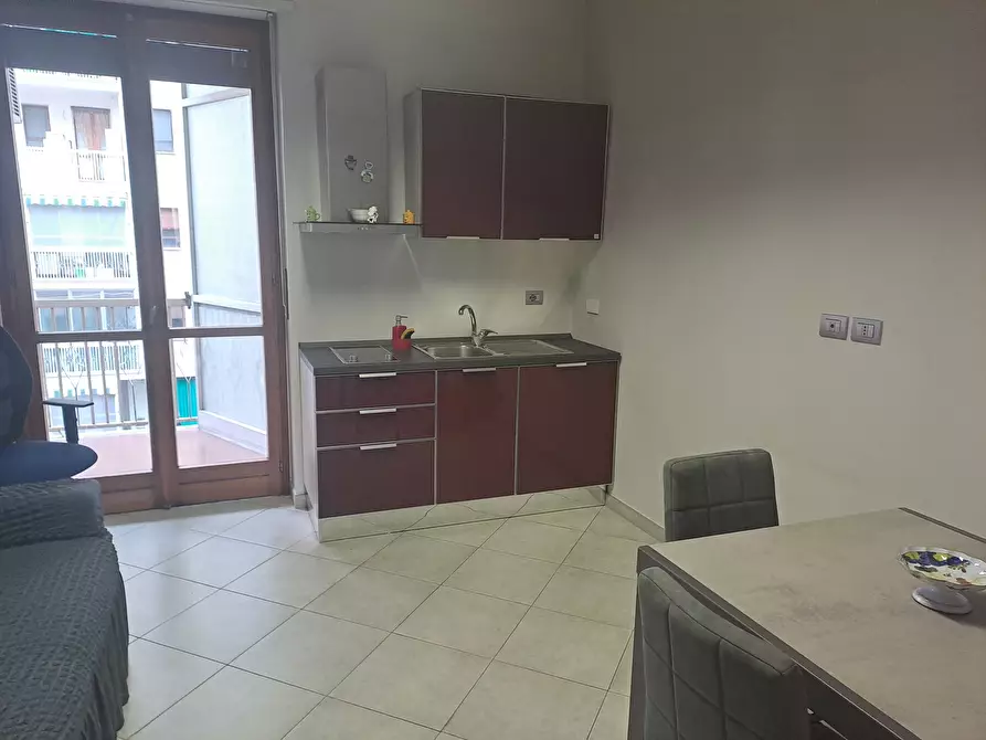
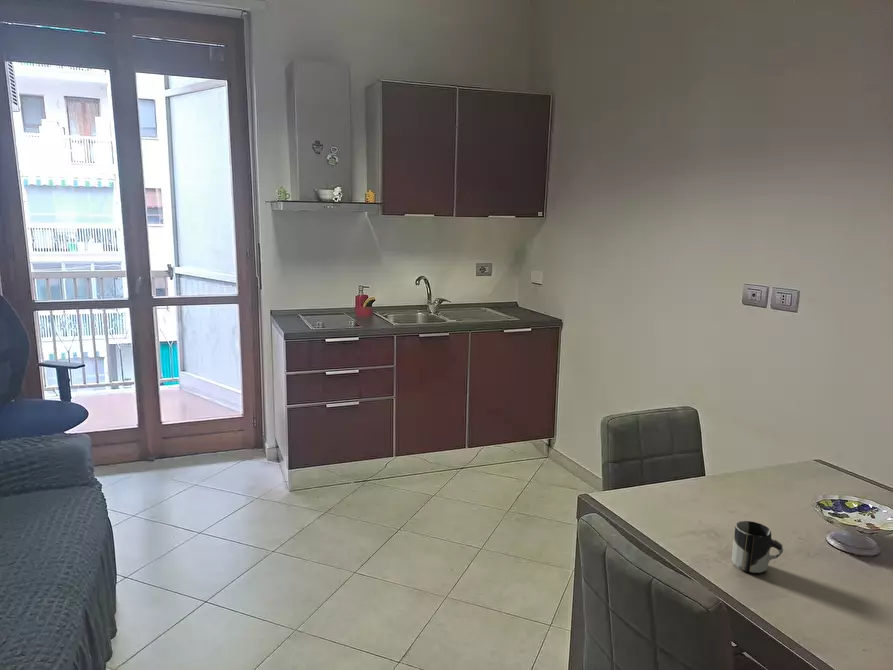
+ cup (757, 548)
